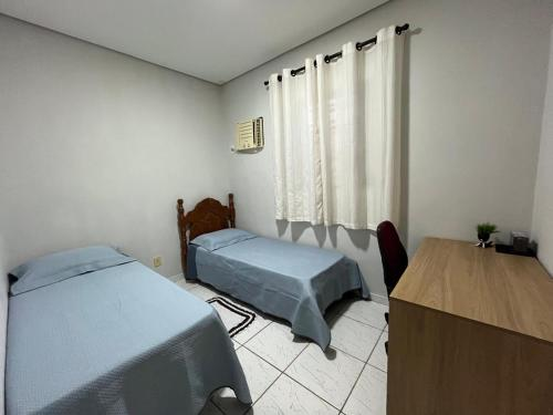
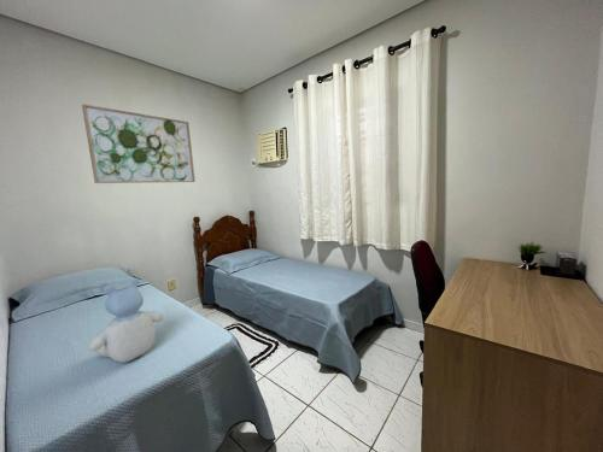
+ wall art (147, 148)
+ stuffed bear (122, 317)
